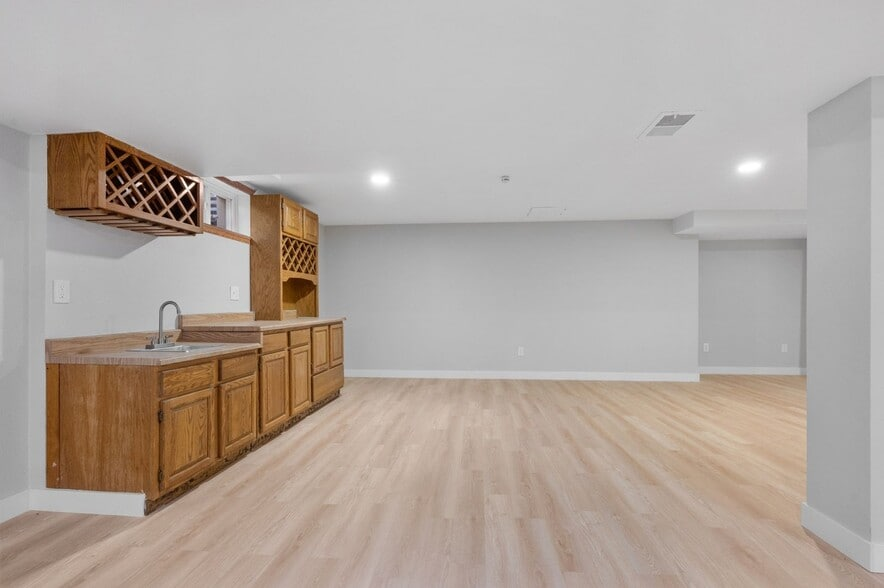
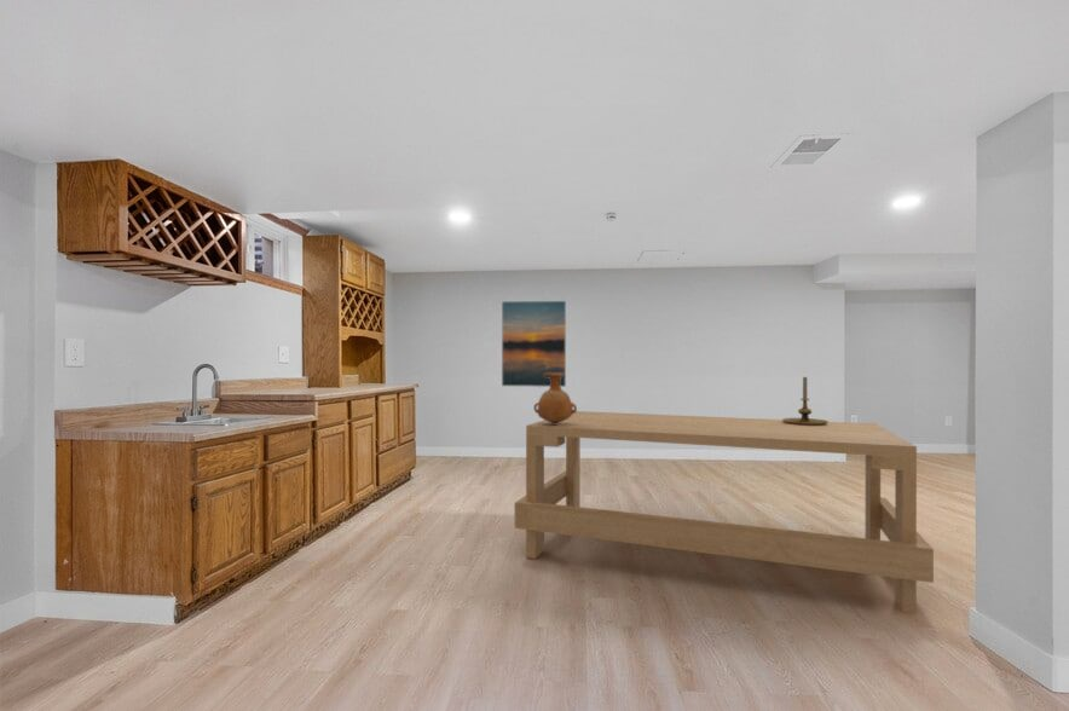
+ vase (555, 398)
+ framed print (533, 343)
+ dining table (701, 520)
+ candle holder (804, 399)
